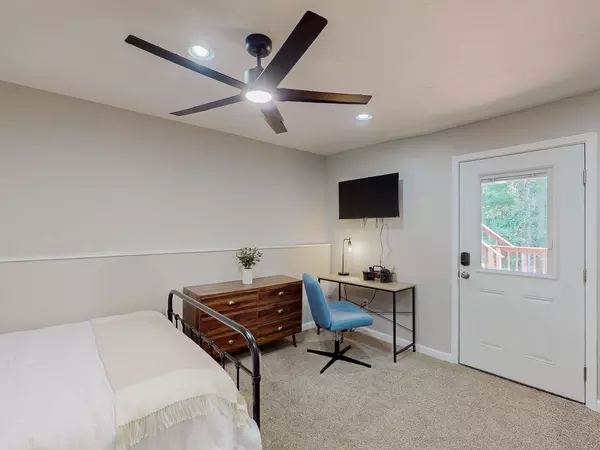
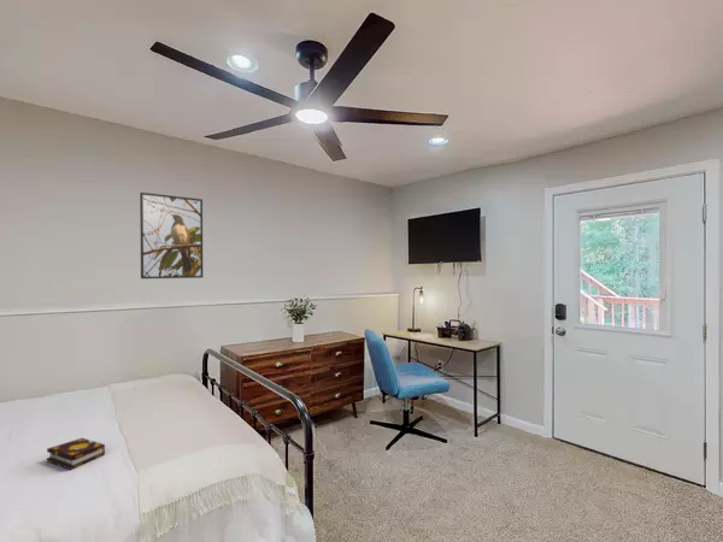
+ book (76, 450)
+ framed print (172, 236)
